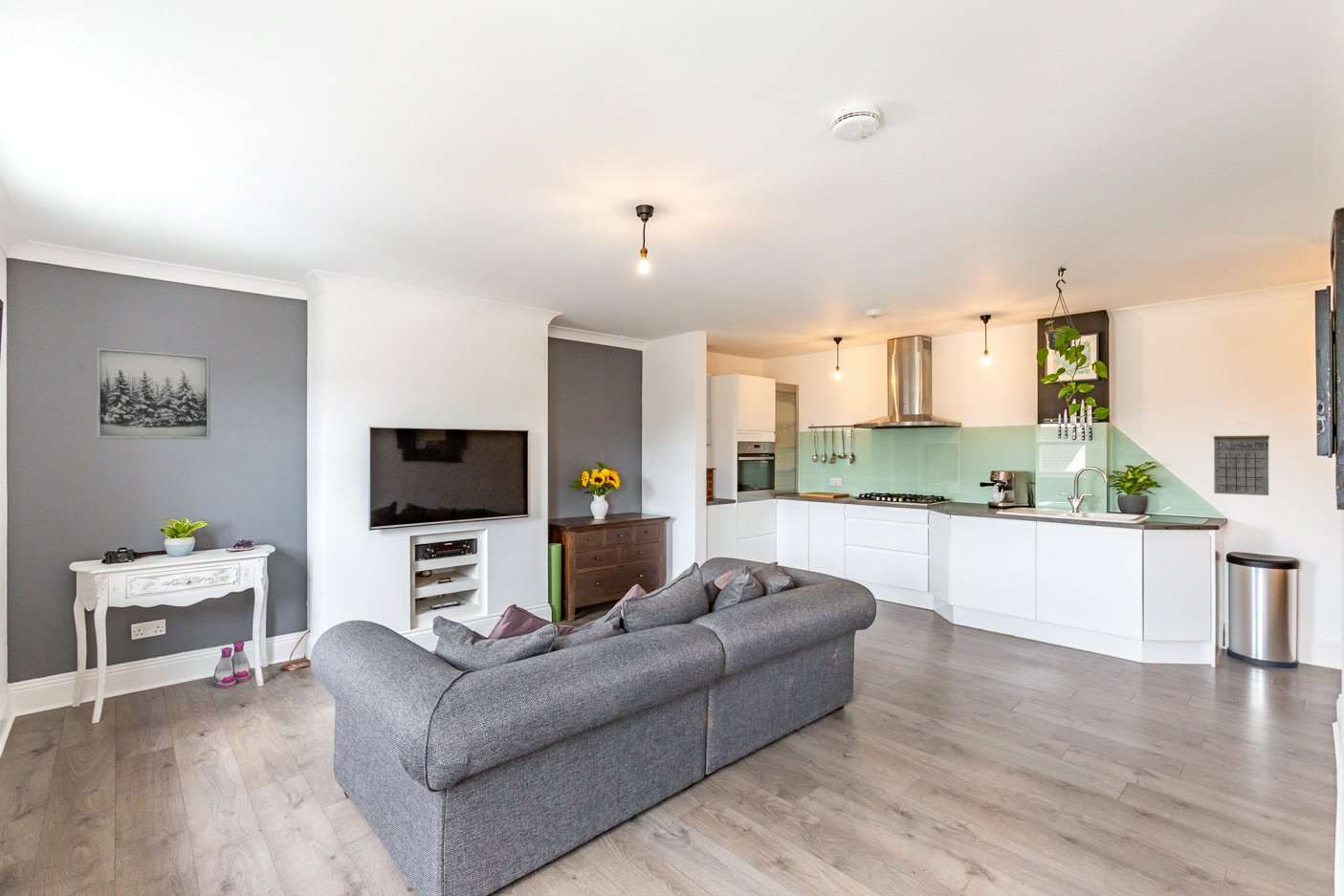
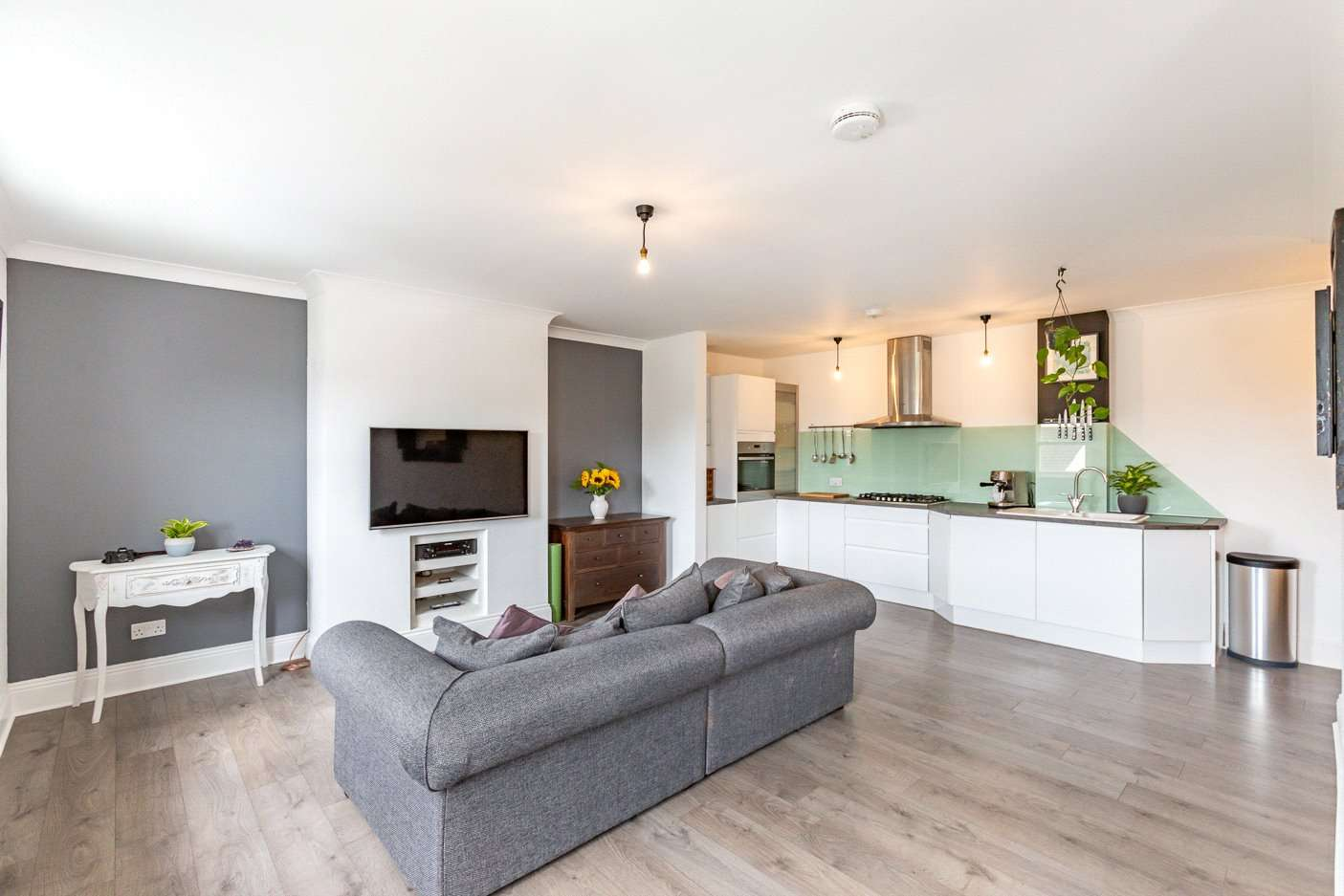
- calendar (1241, 458)
- boots (232, 662)
- wall art (155, 395)
